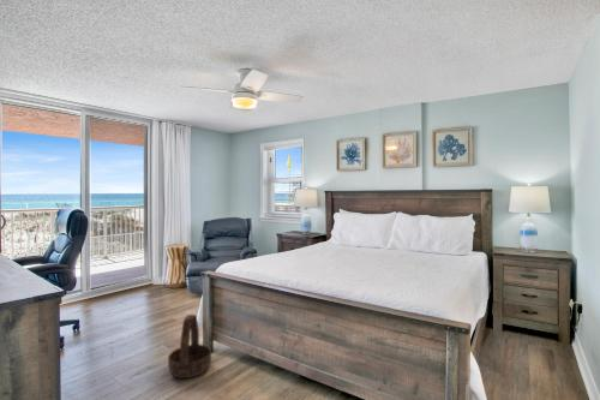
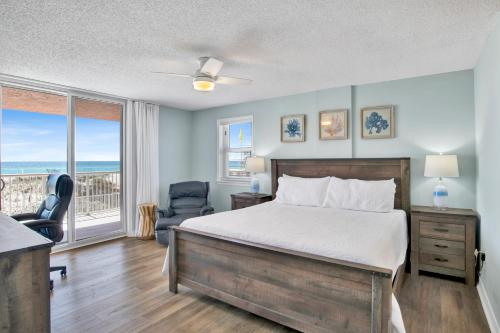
- basket (188, 342)
